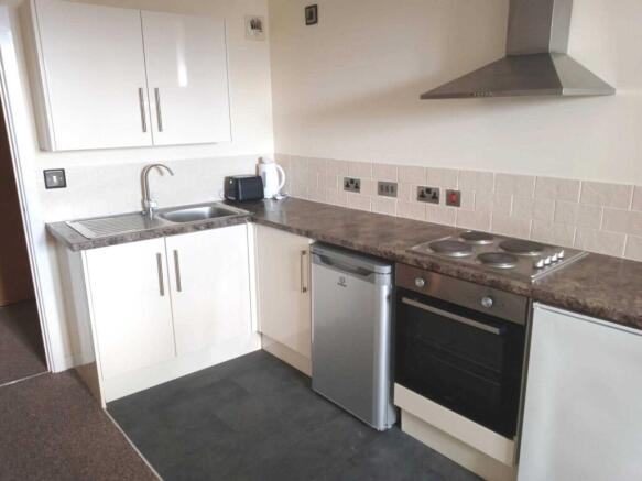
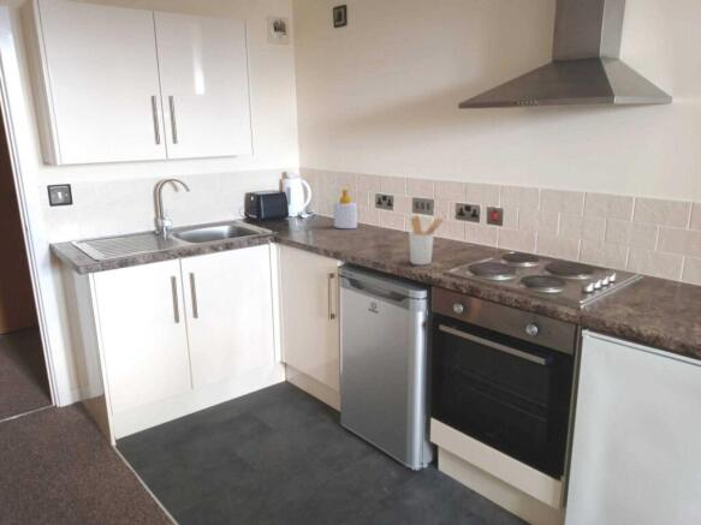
+ utensil holder (426, 239)
+ soap bottle (345, 208)
